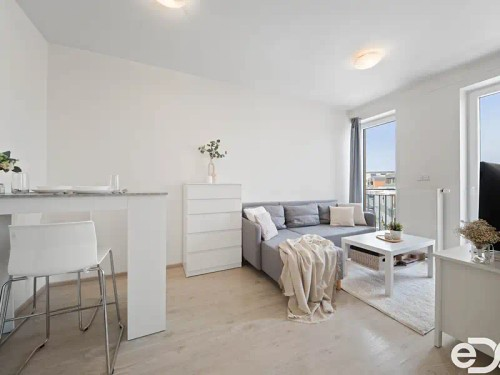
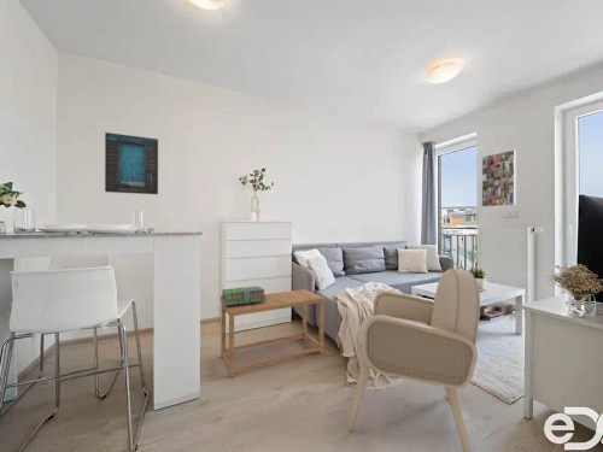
+ armchair (409, 340)
+ stack of books (242, 295)
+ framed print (133, 164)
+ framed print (497, 180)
+ side table (277, 337)
